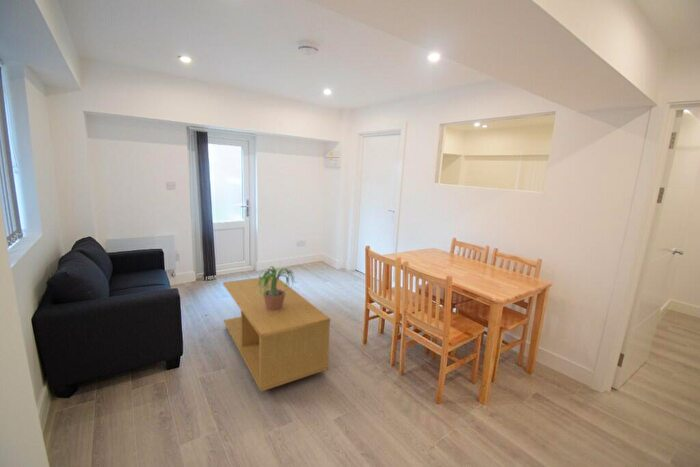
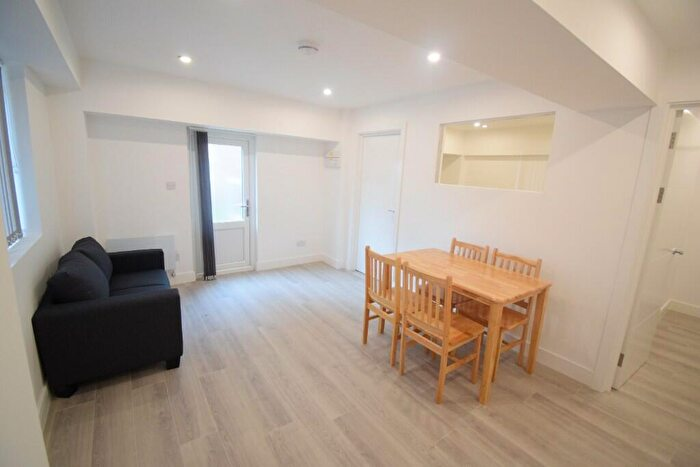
- potted plant (275, 286)
- coffee table (269, 323)
